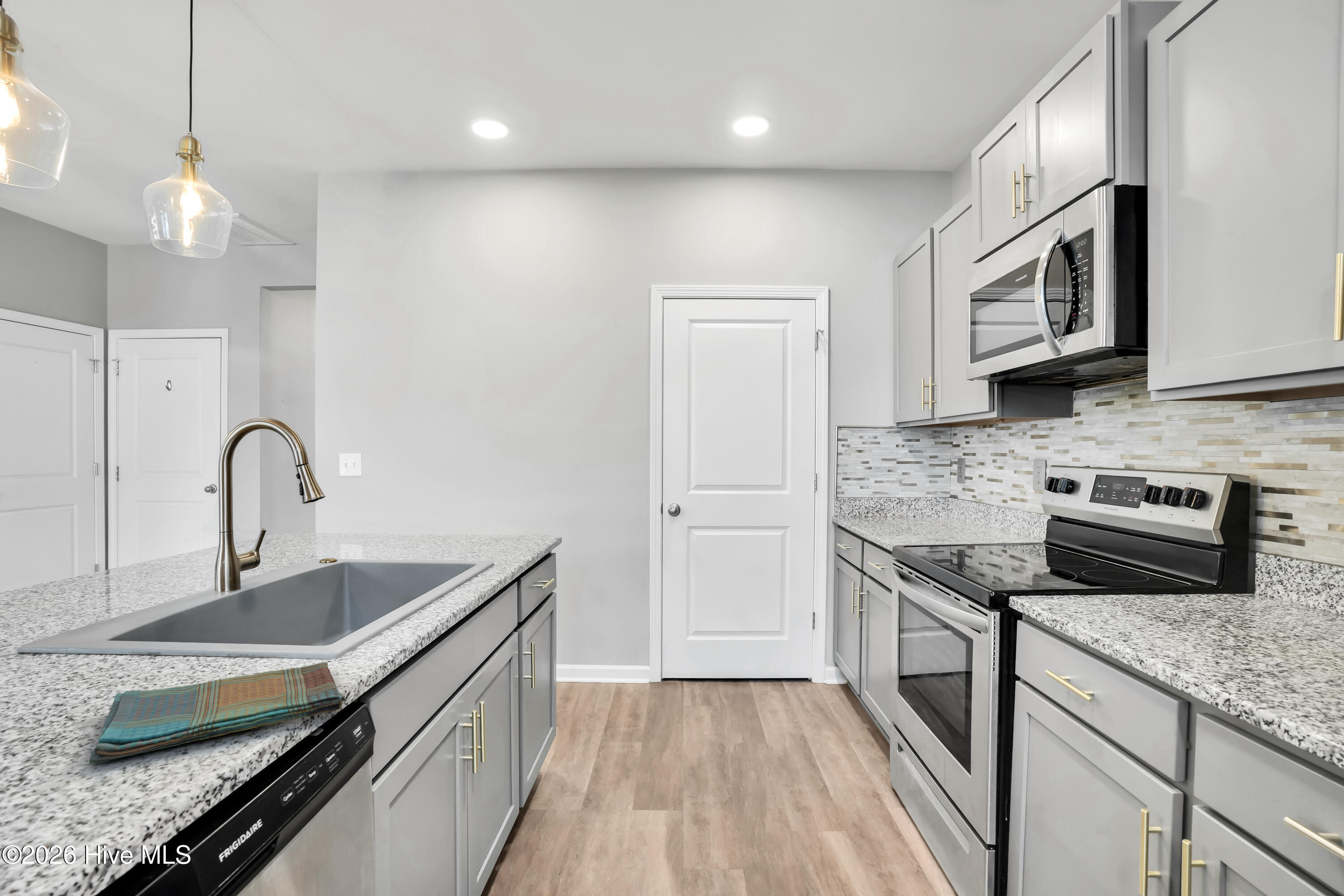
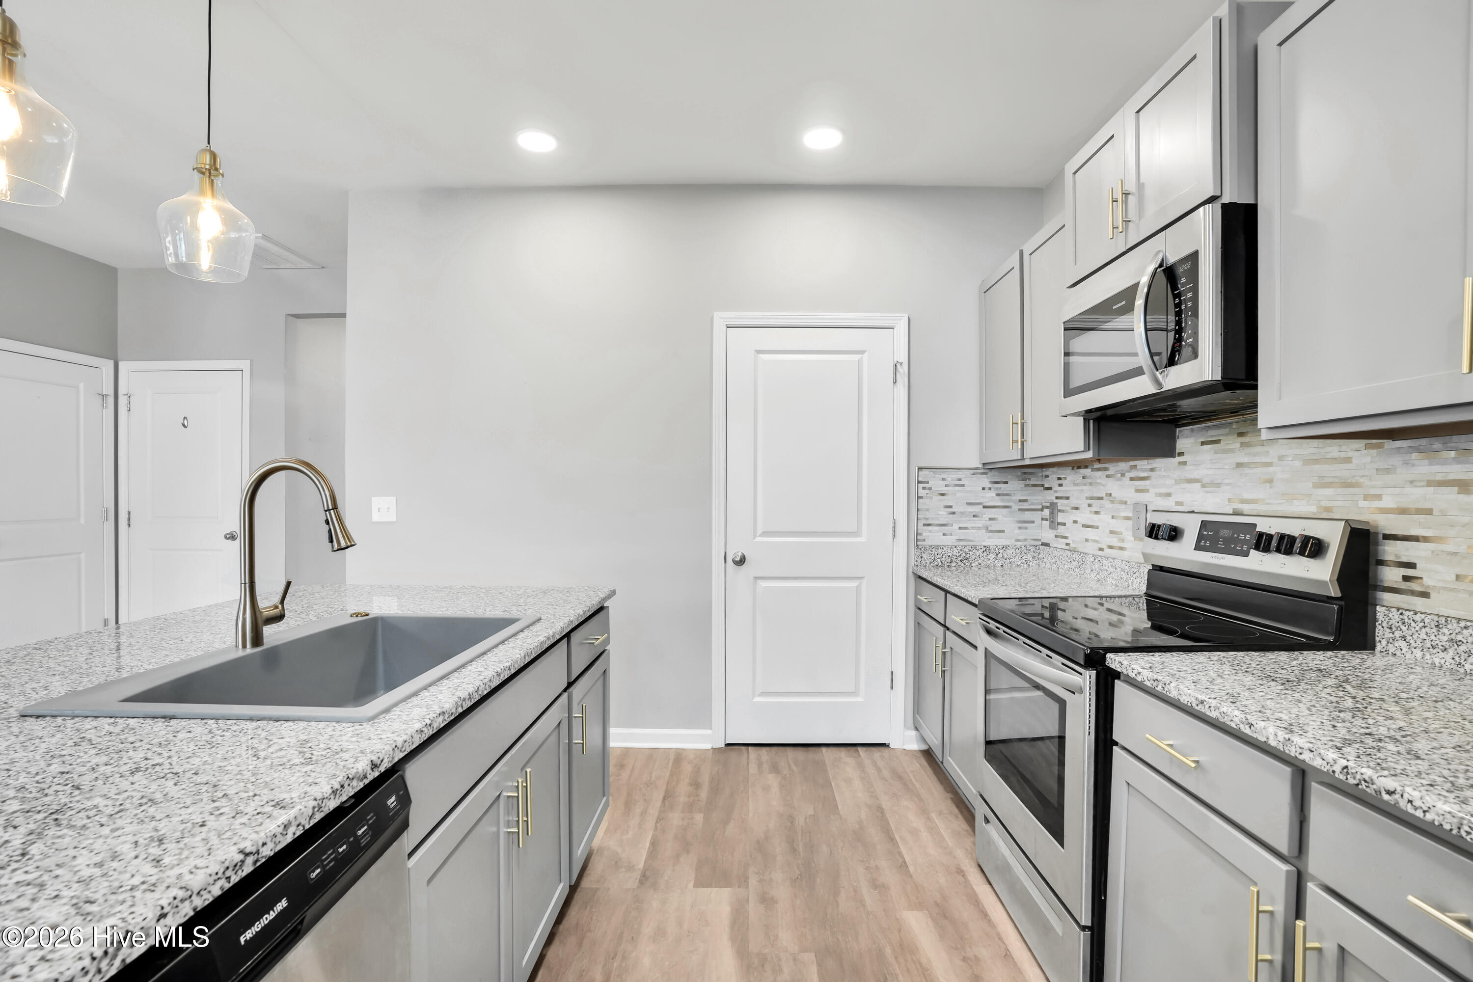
- dish towel (228, 701)
